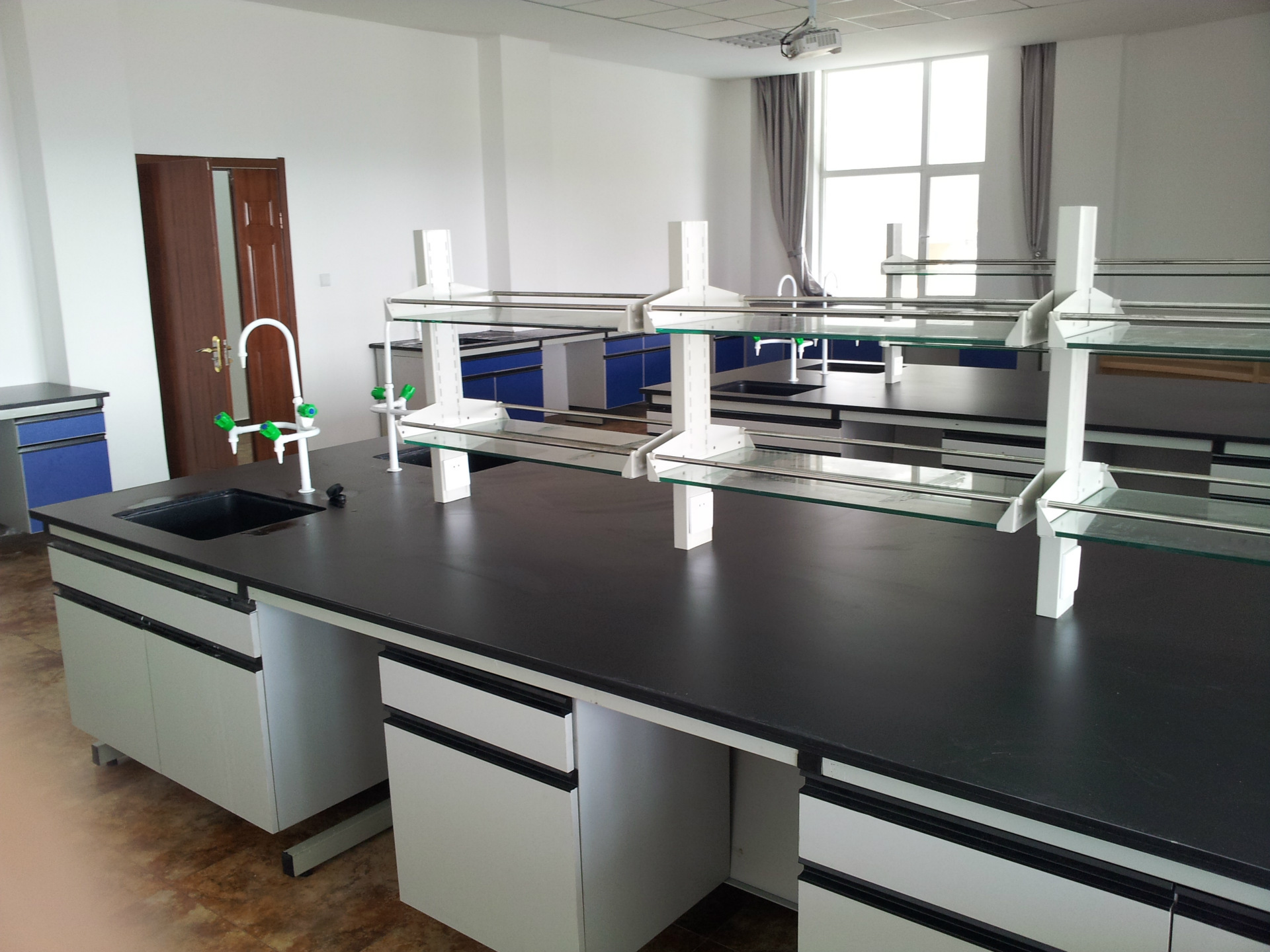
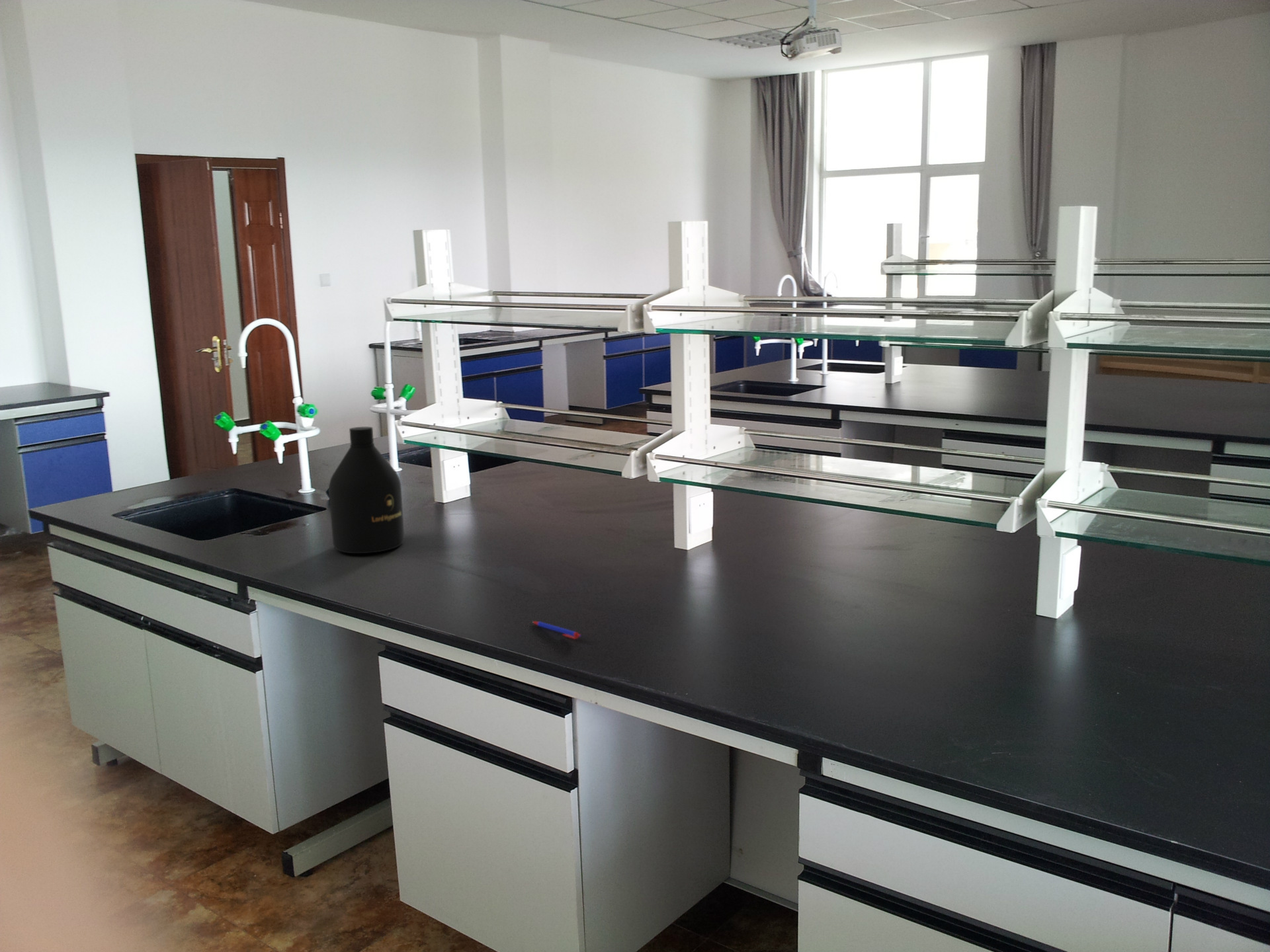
+ bottle (365, 487)
+ pen (556, 628)
